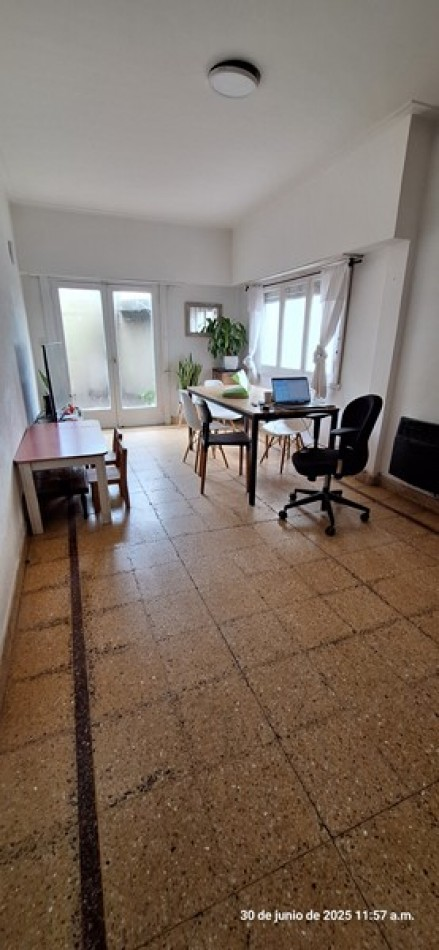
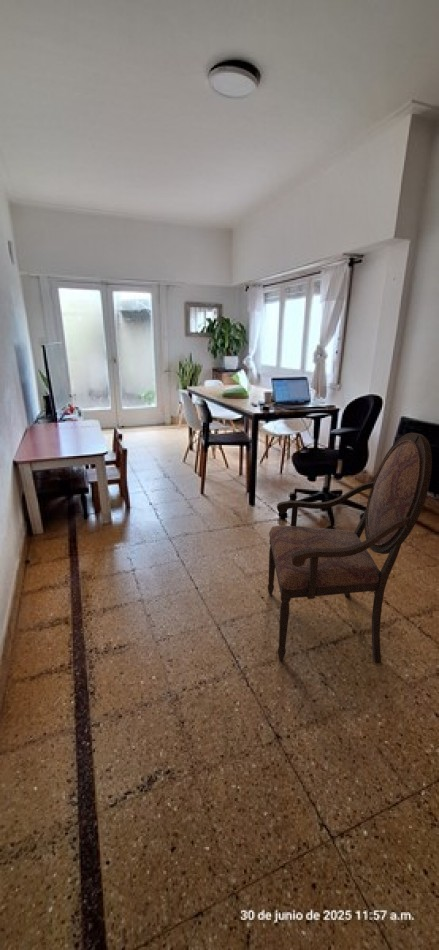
+ armchair (339, 536)
